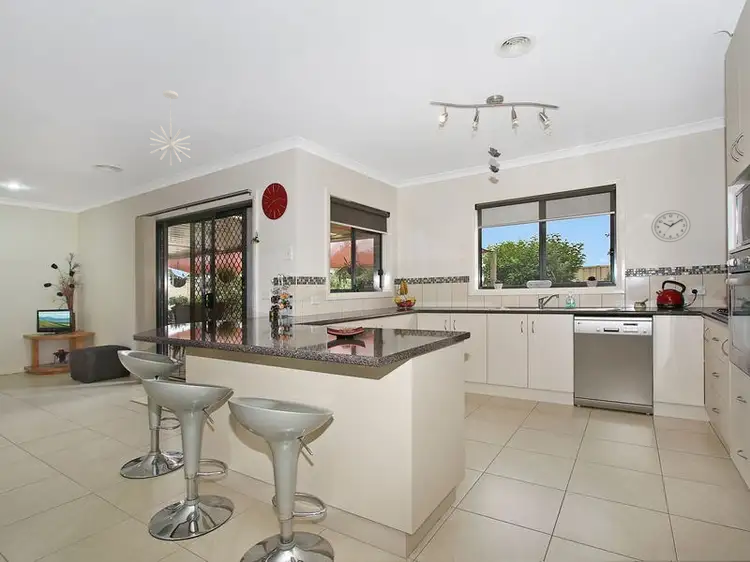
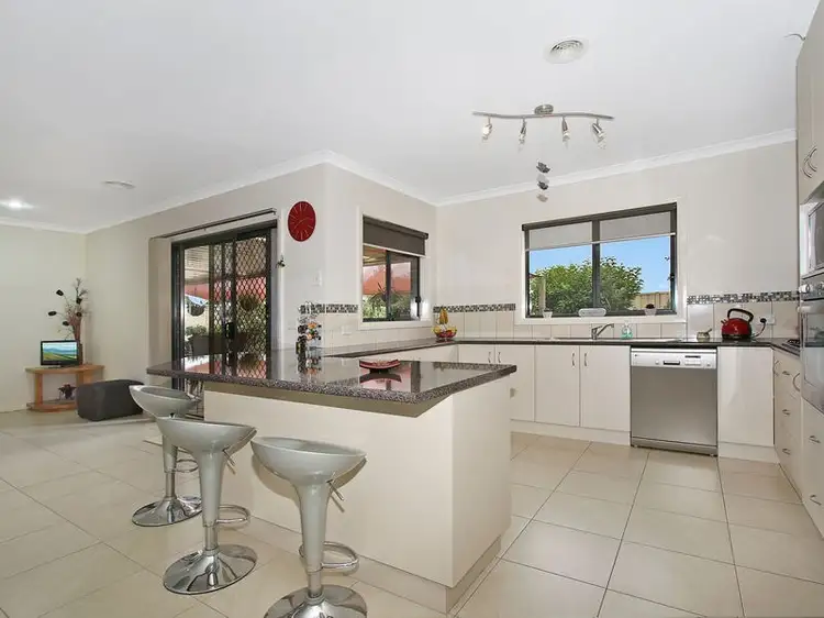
- wall clock (670, 226)
- pendant light (170, 128)
